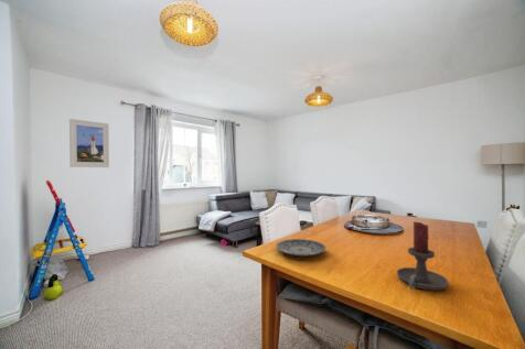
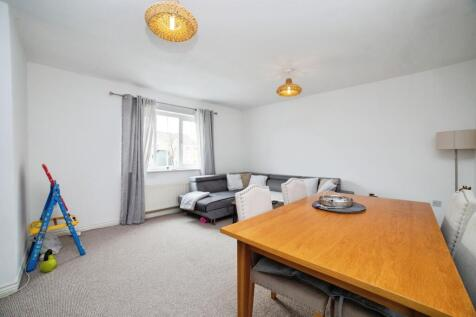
- candle holder (419, 253)
- plate (300, 248)
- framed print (89, 144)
